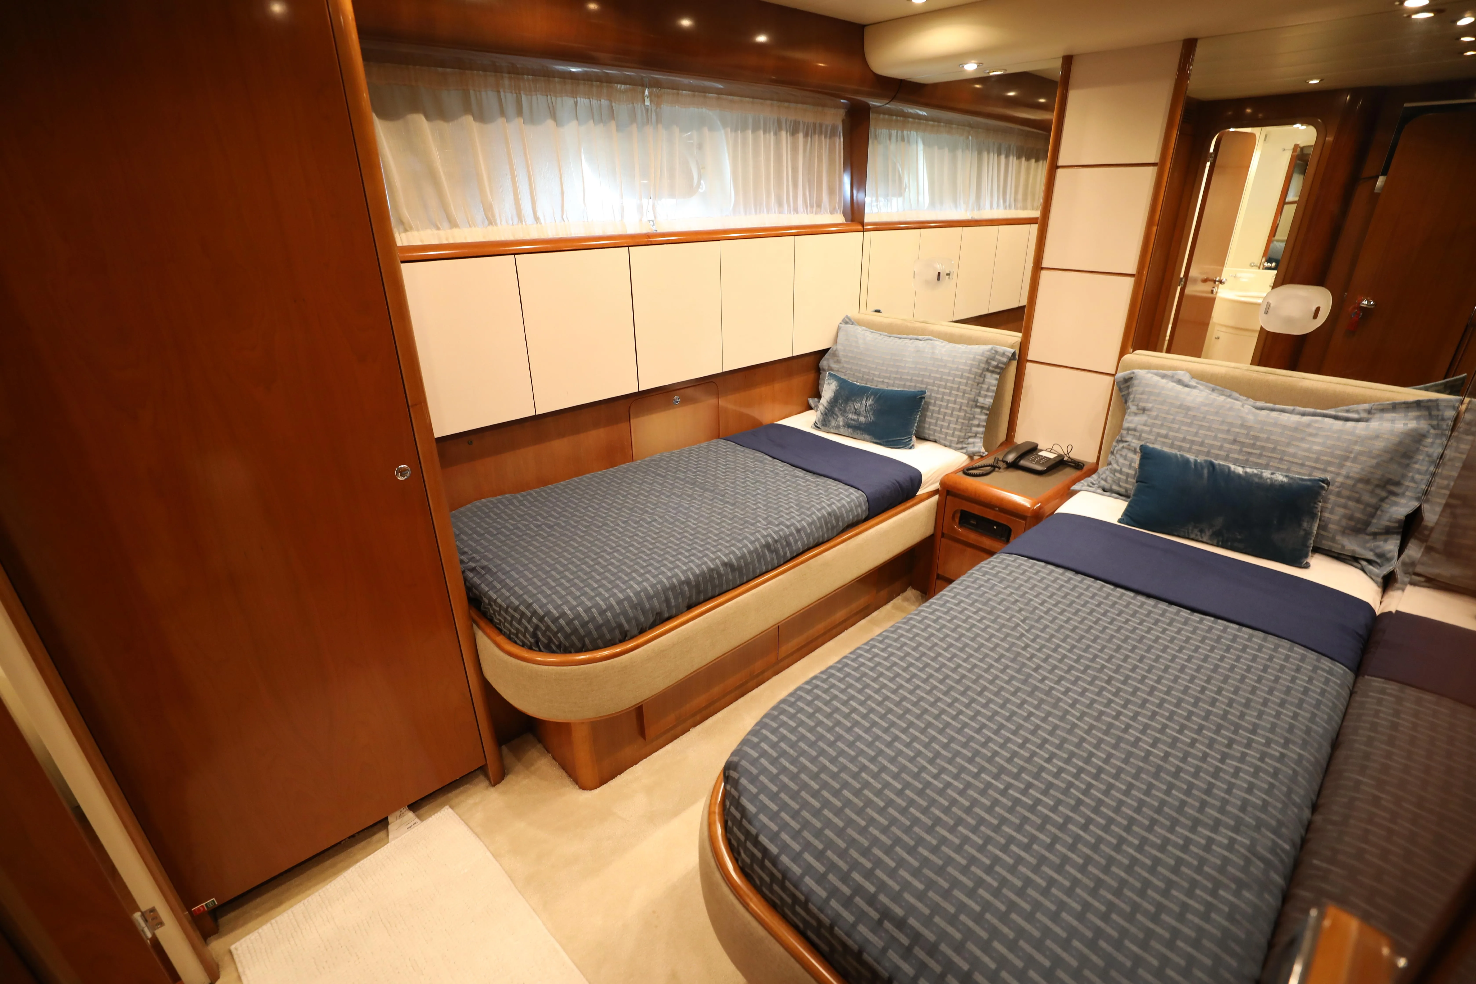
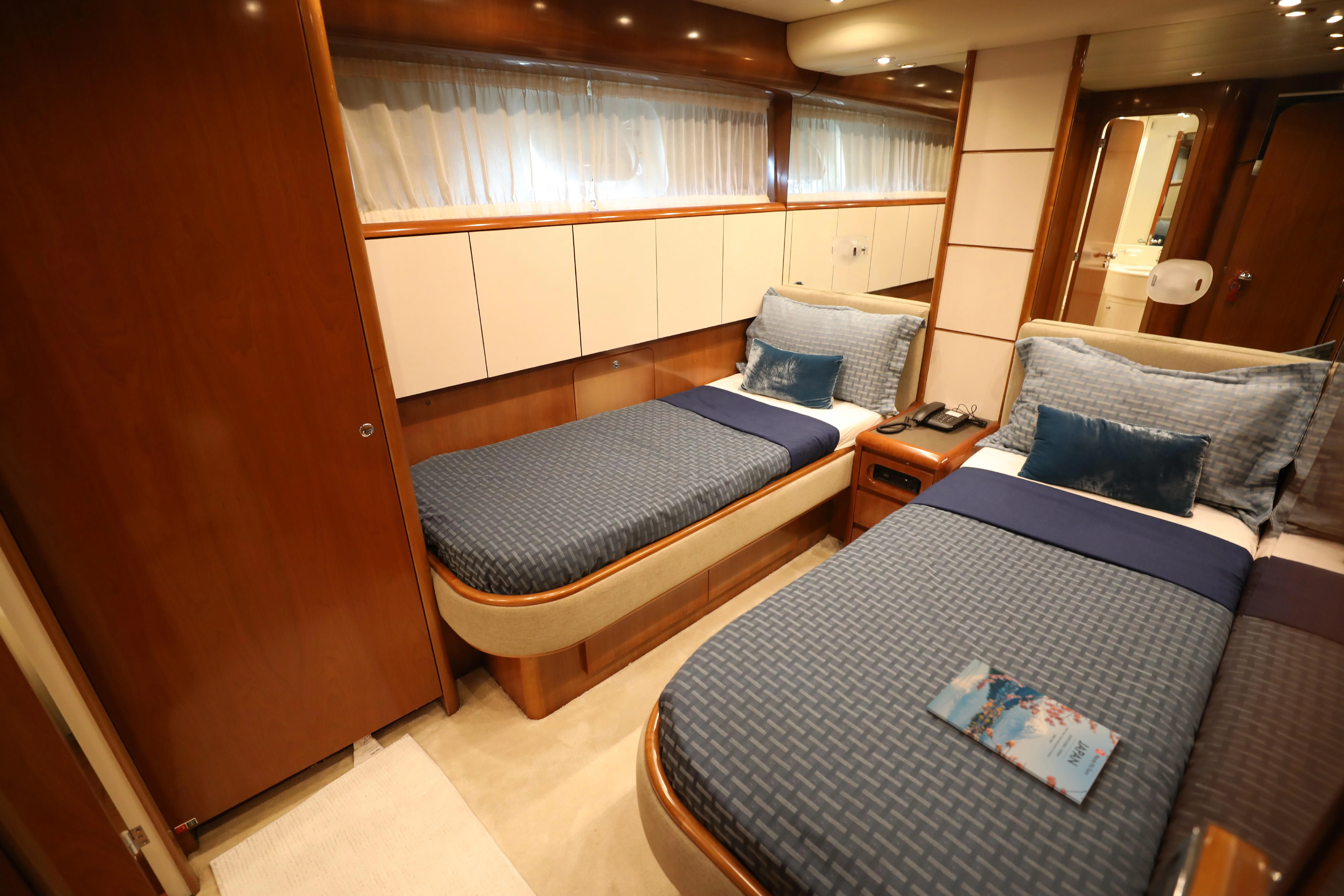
+ magazine (1020, 722)
